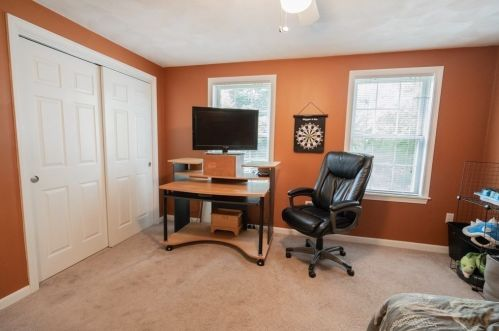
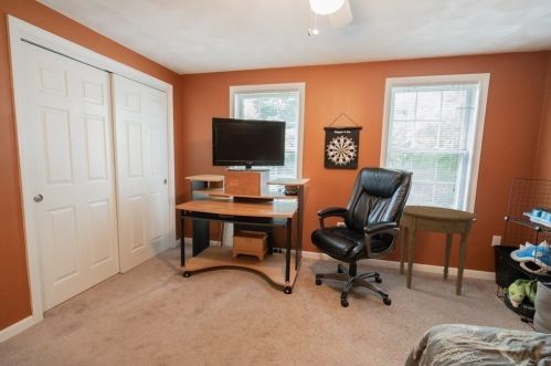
+ side table (445, 247)
